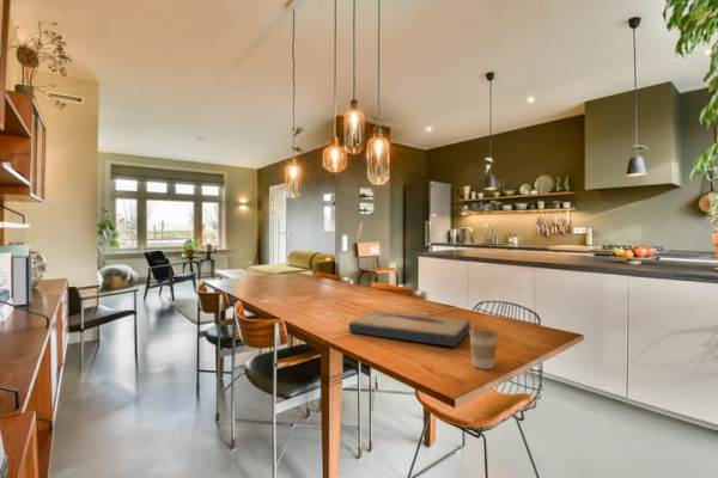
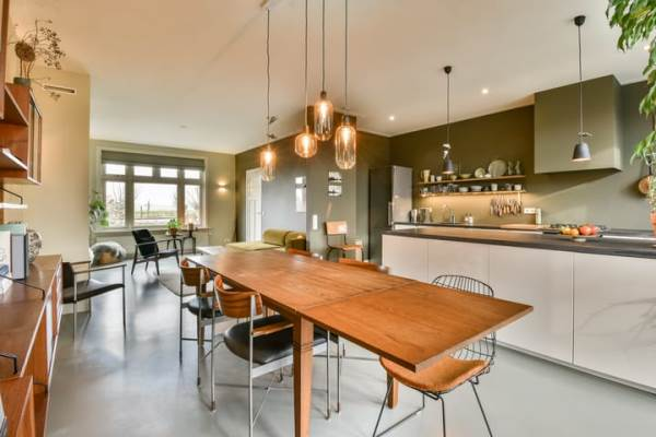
- coffee cup (482, 347)
- fish fossil (409, 325)
